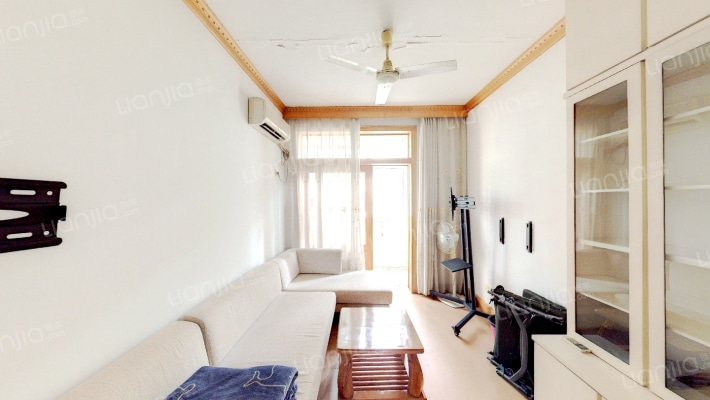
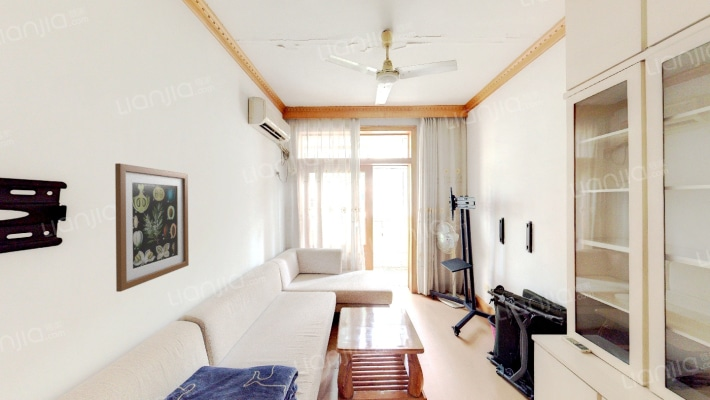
+ wall art (158, 223)
